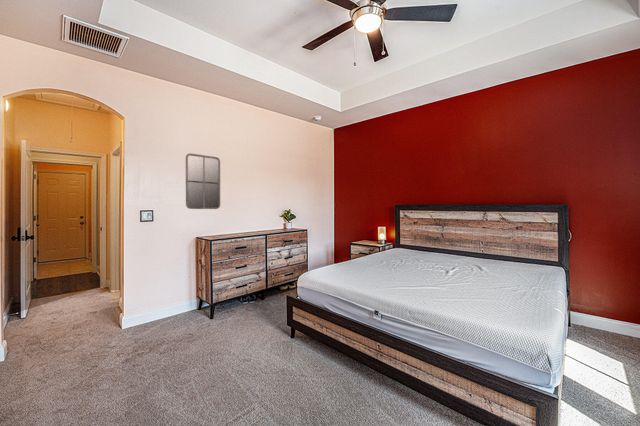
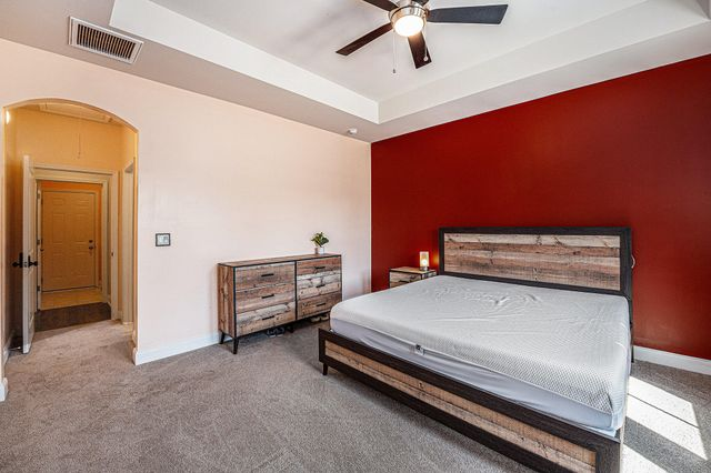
- home mirror (203, 182)
